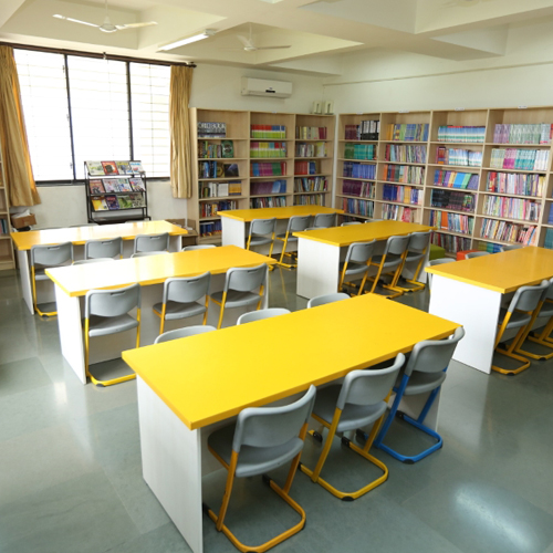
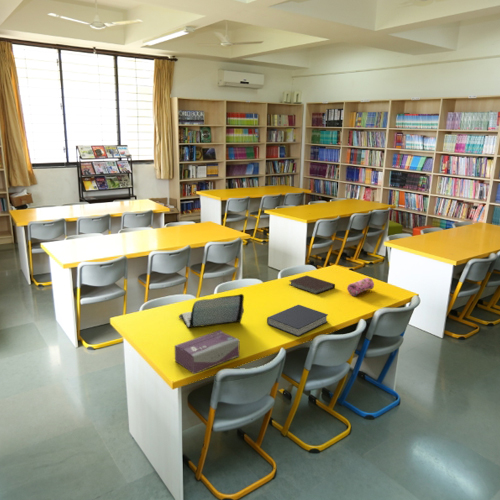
+ notebook (311, 284)
+ pencil case (361, 286)
+ tissue box (207, 350)
+ laptop (210, 305)
+ book (297, 319)
